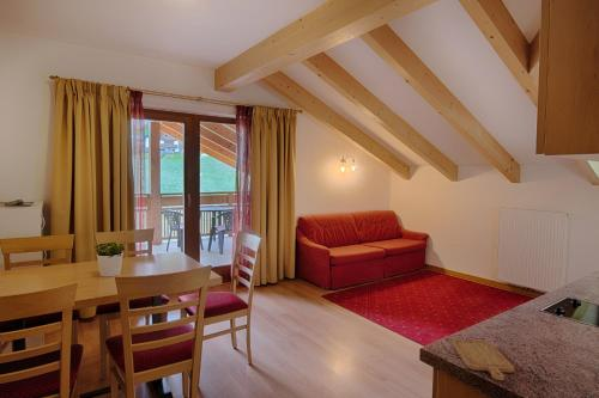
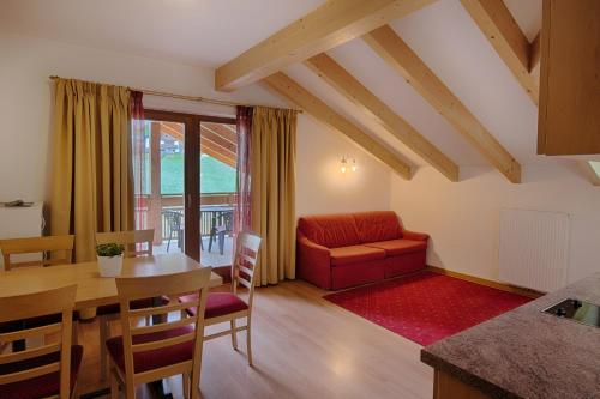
- chopping board (483, 357)
